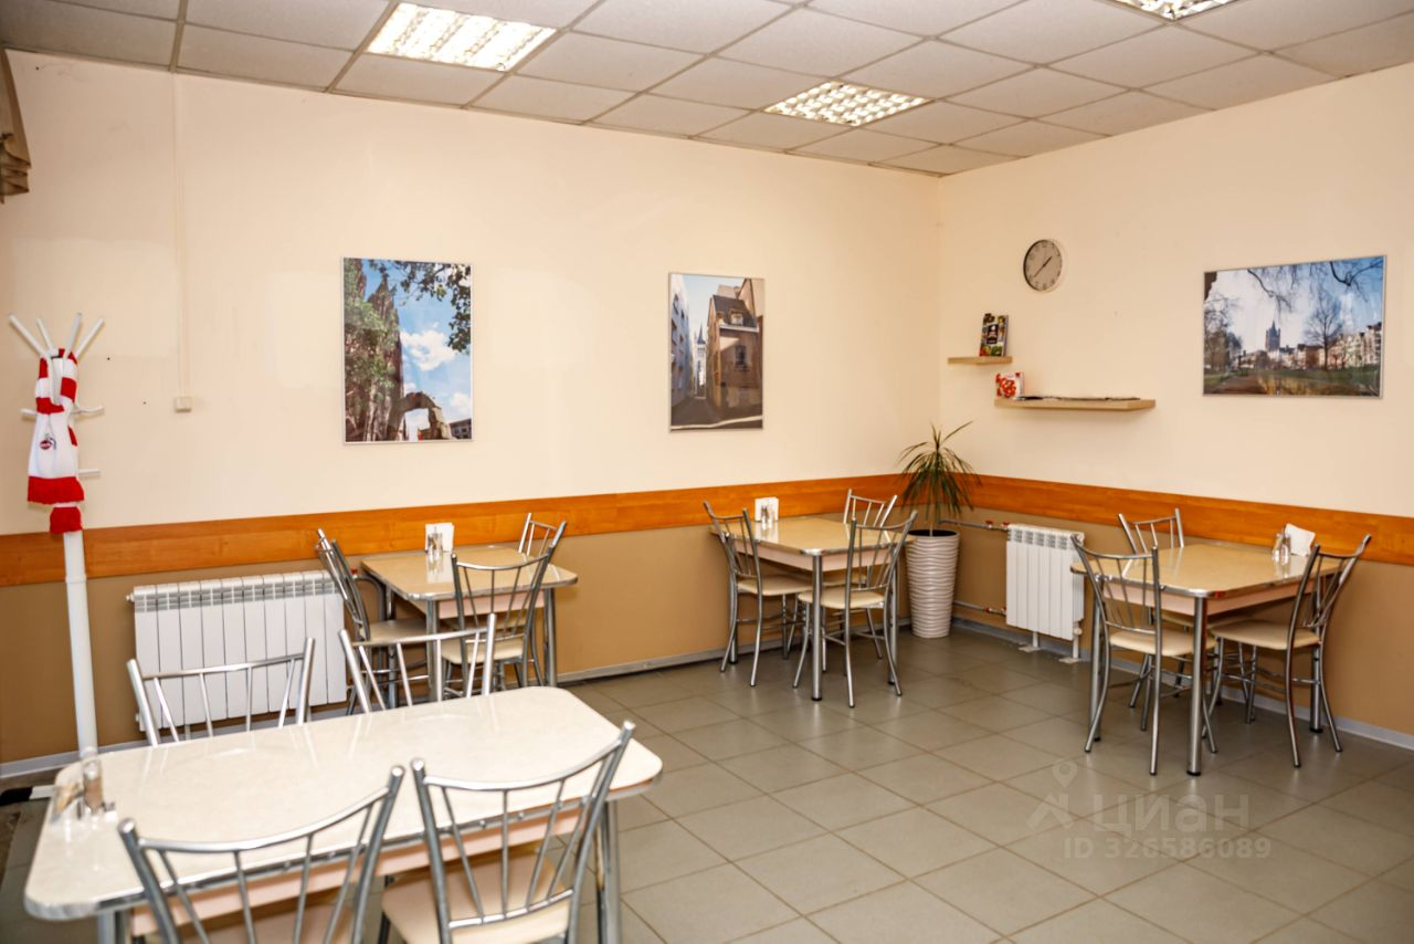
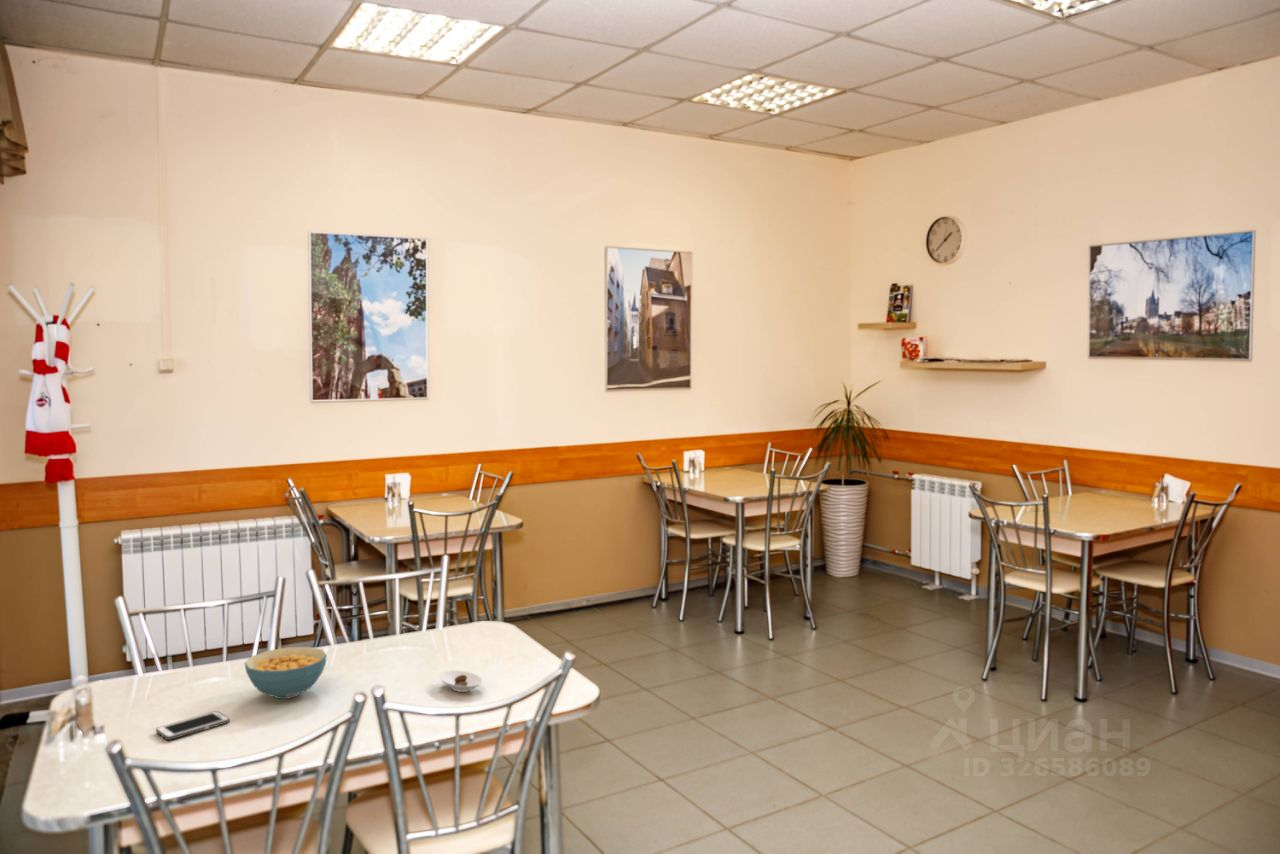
+ saucer (460, 681)
+ cereal bowl (286, 676)
+ cell phone (193, 725)
